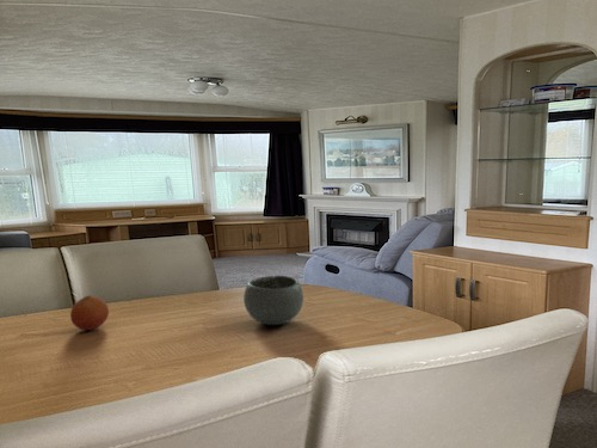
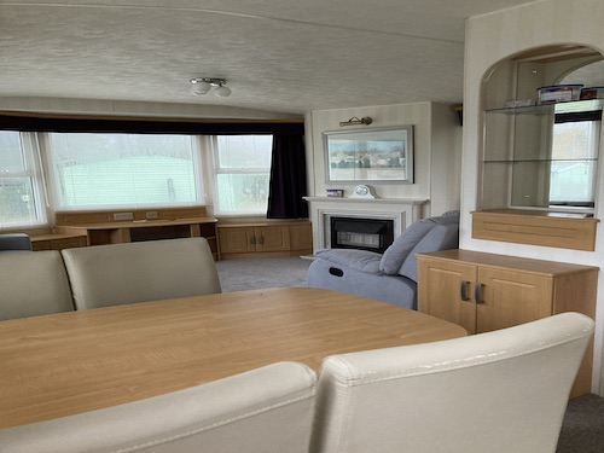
- bowl (273, 301)
- fruit (88, 312)
